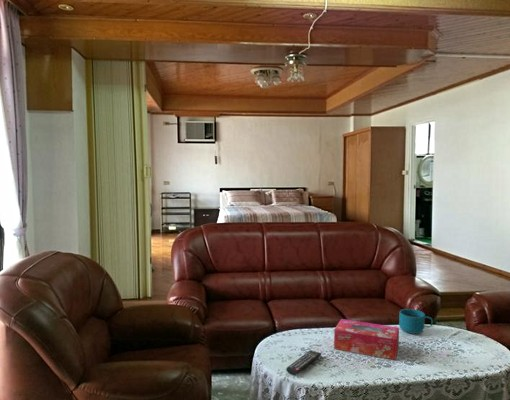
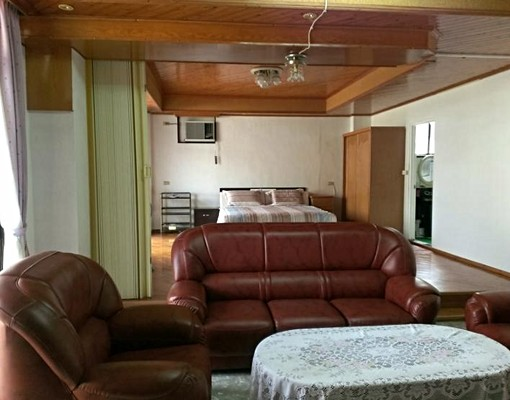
- cup (415, 322)
- tissue box (366, 338)
- remote control (304, 362)
